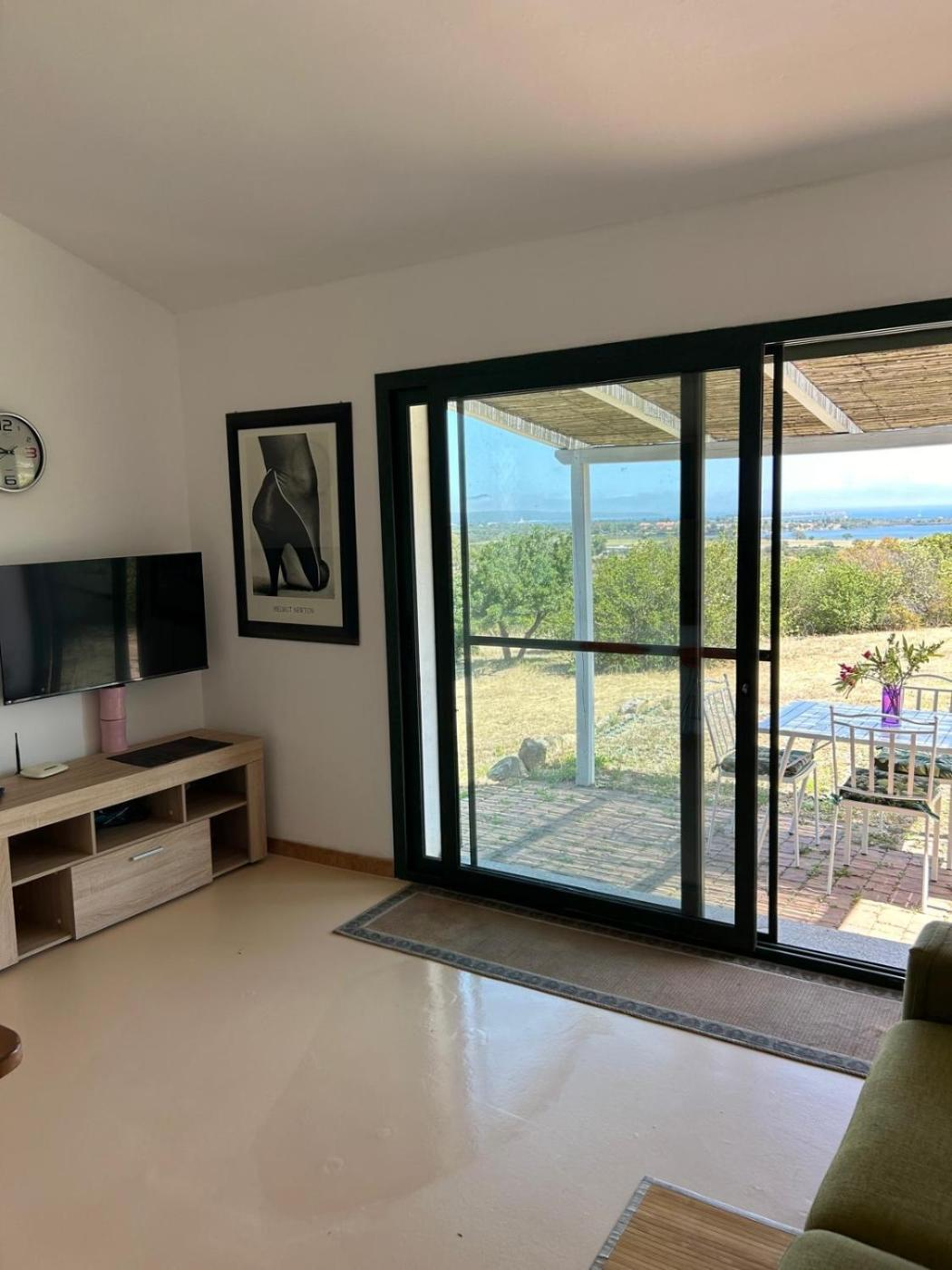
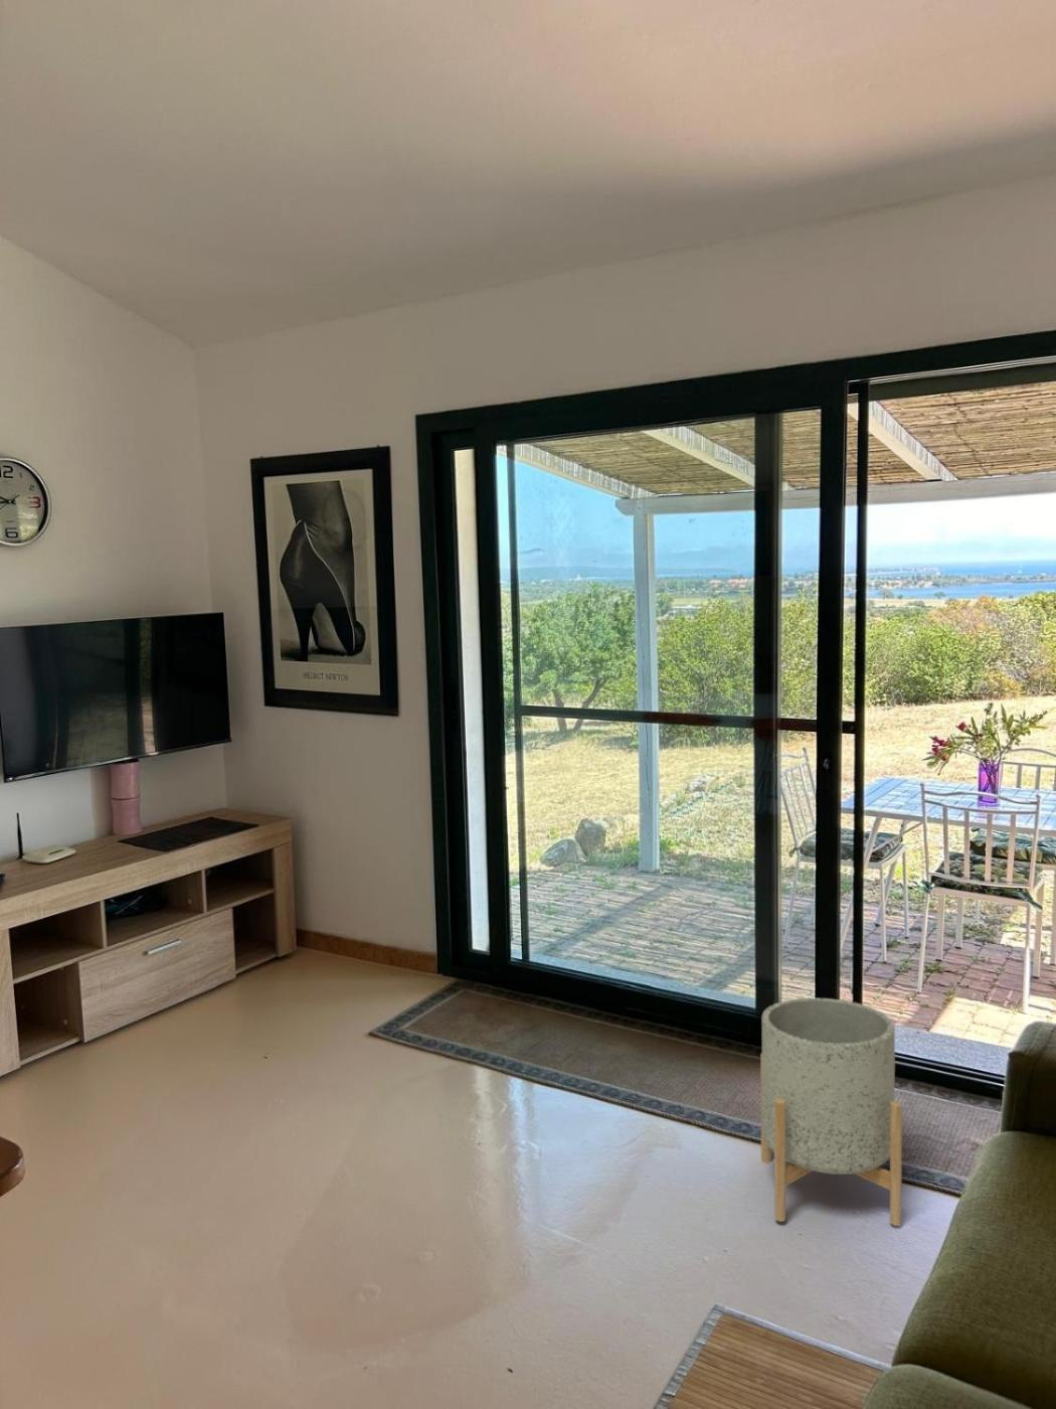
+ planter (826, 1105)
